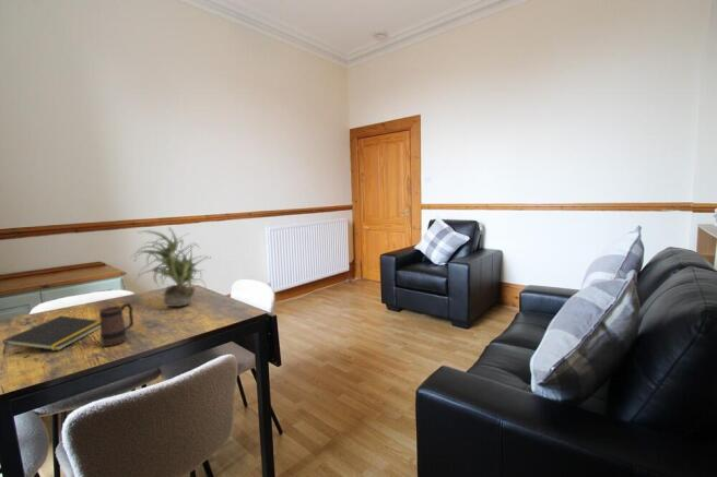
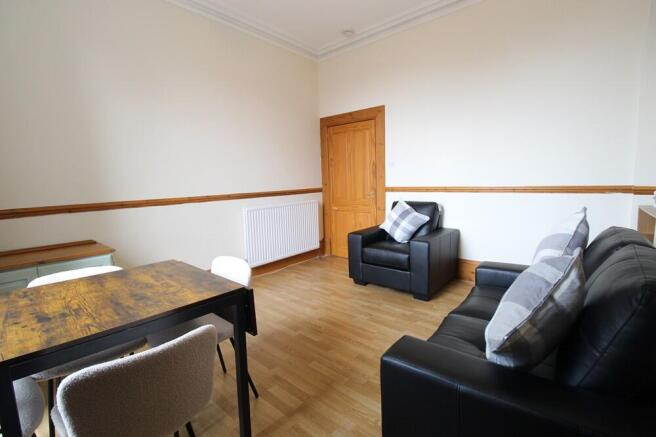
- mug (117, 323)
- notepad (59, 331)
- potted plant (171, 265)
